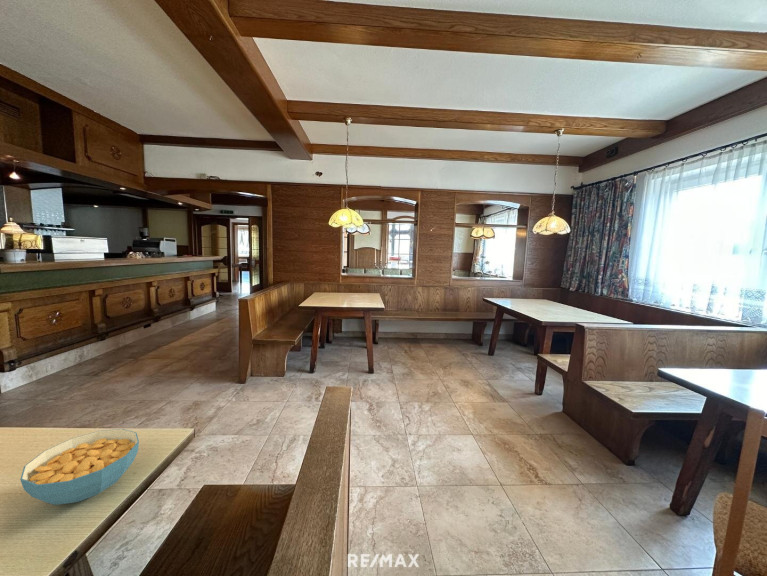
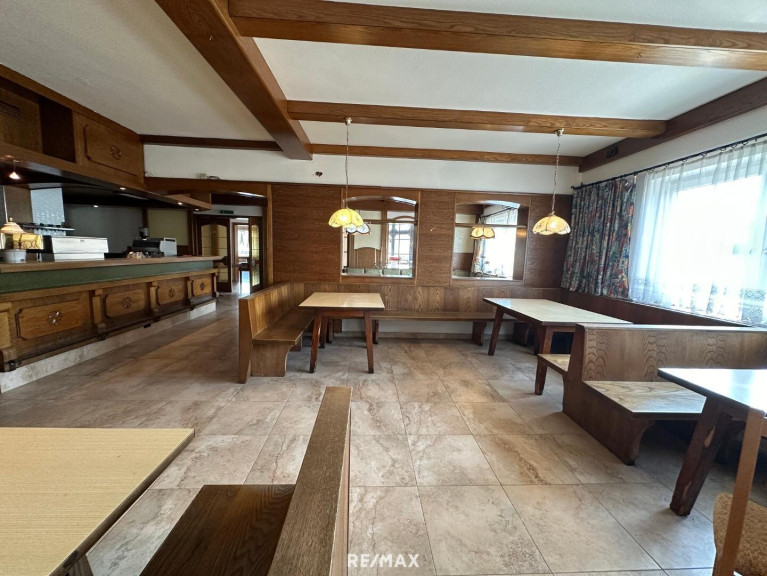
- cereal bowl (86, 471)
